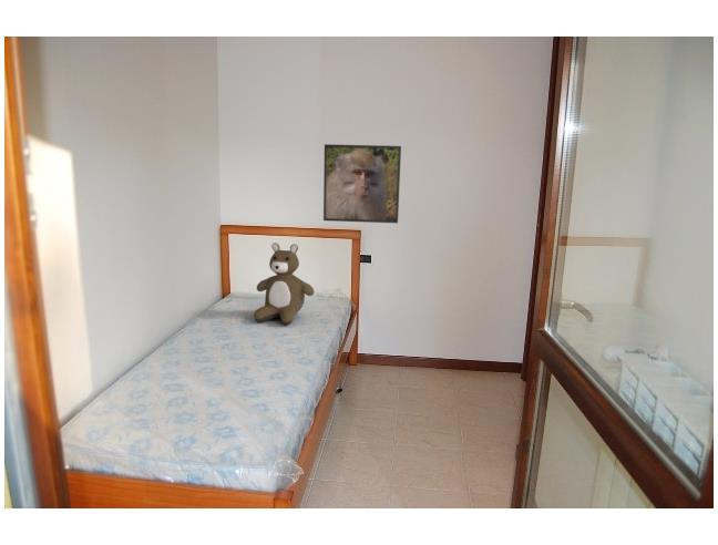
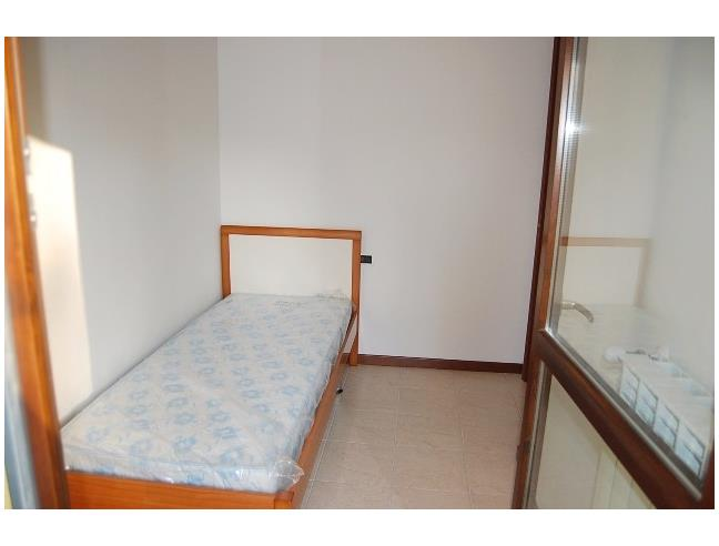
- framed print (361, 184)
- teddy bear (280, 281)
